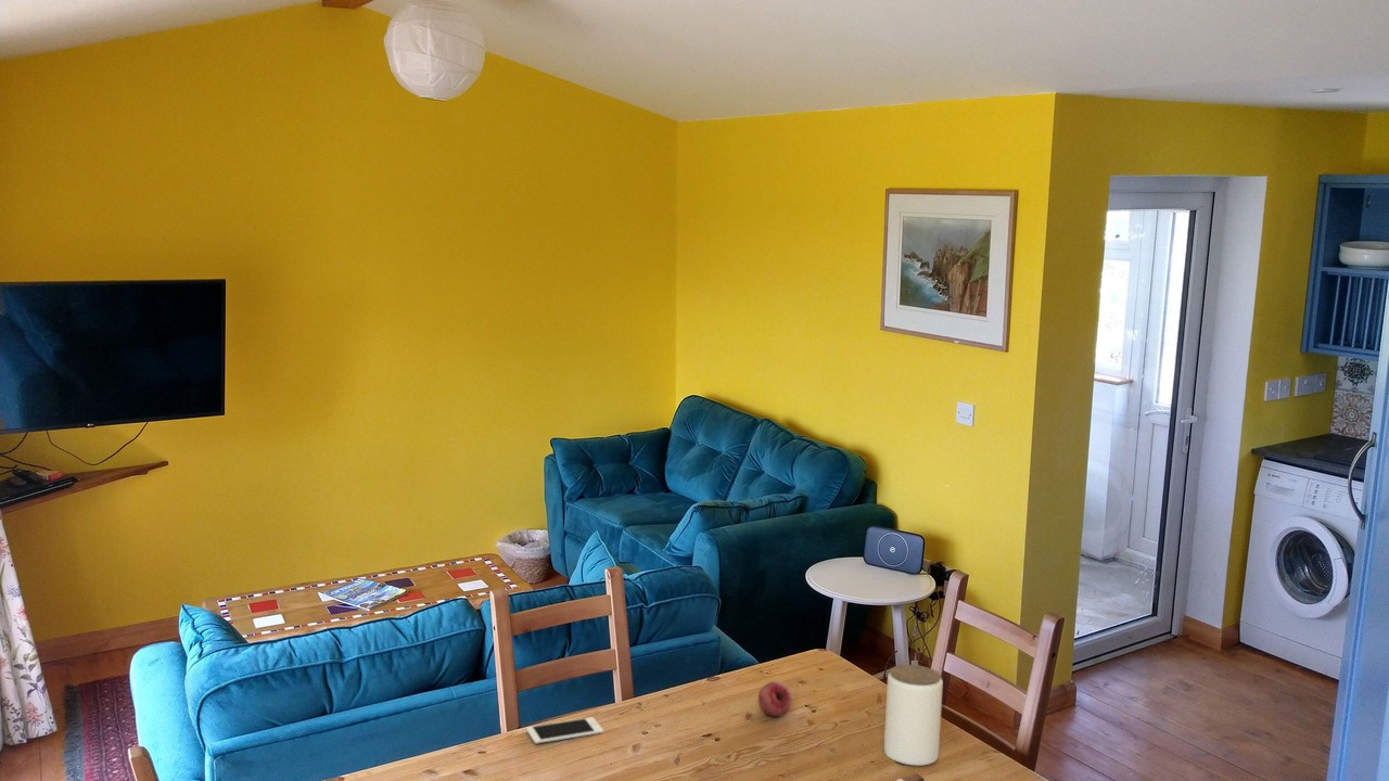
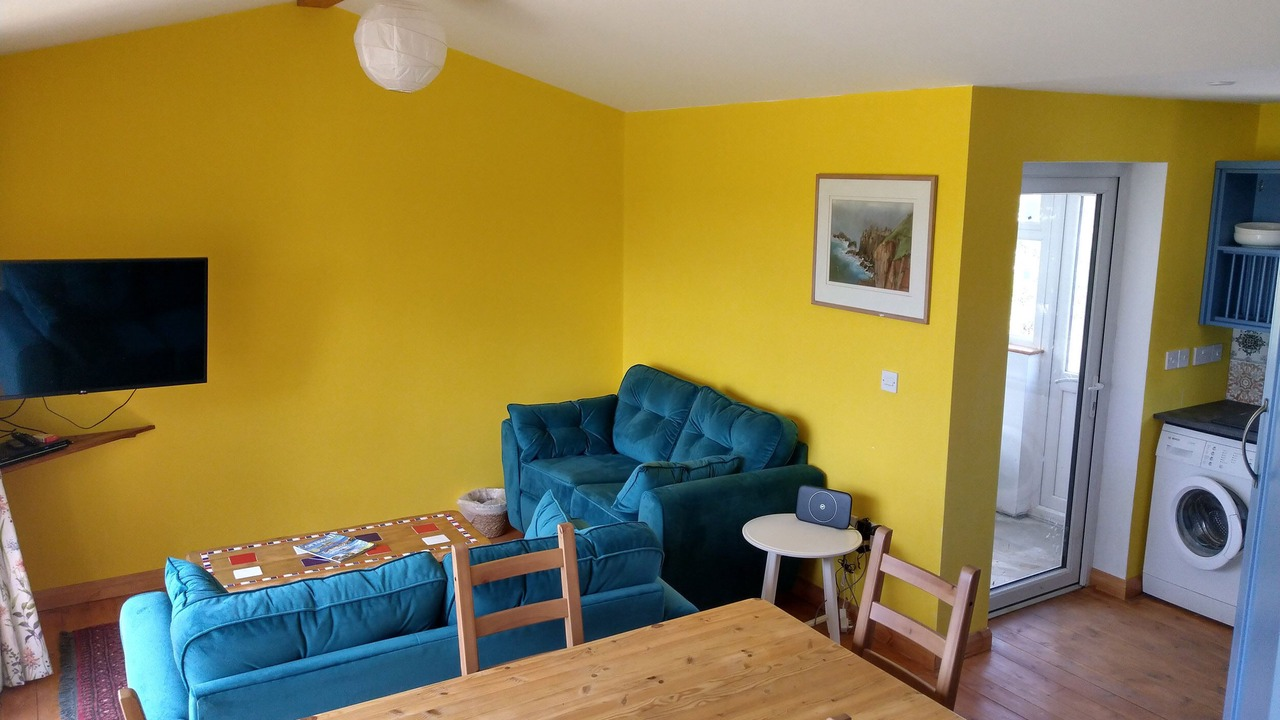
- fruit (775, 699)
- jar (913, 713)
- cell phone (564, 730)
